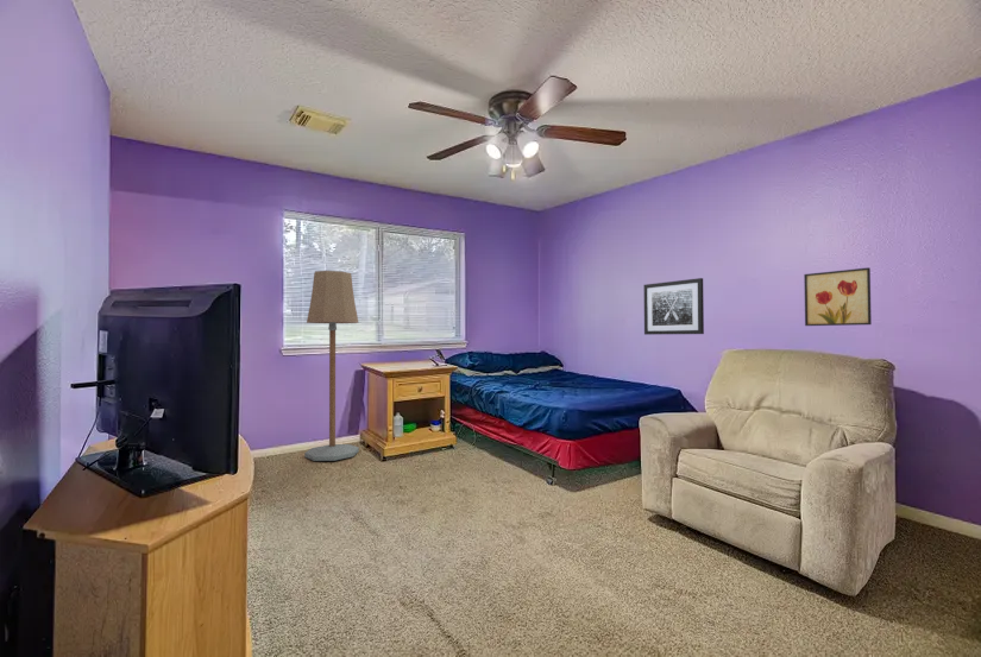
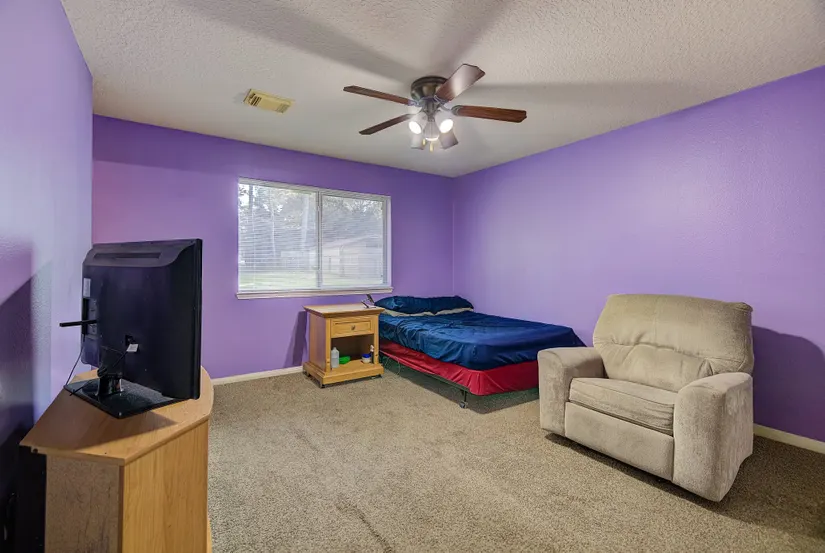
- floor lamp (332, 362)
- wall art (836, 298)
- wall art (672, 308)
